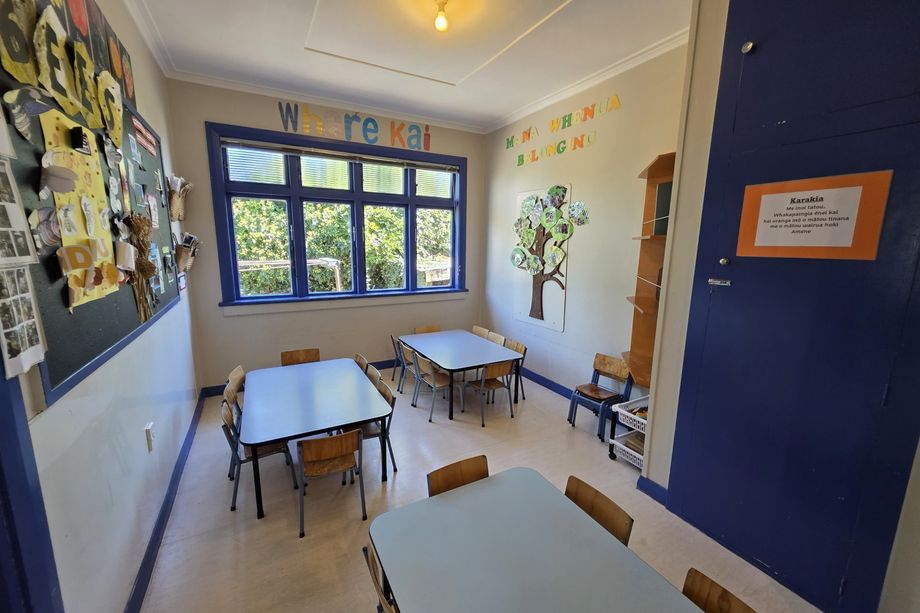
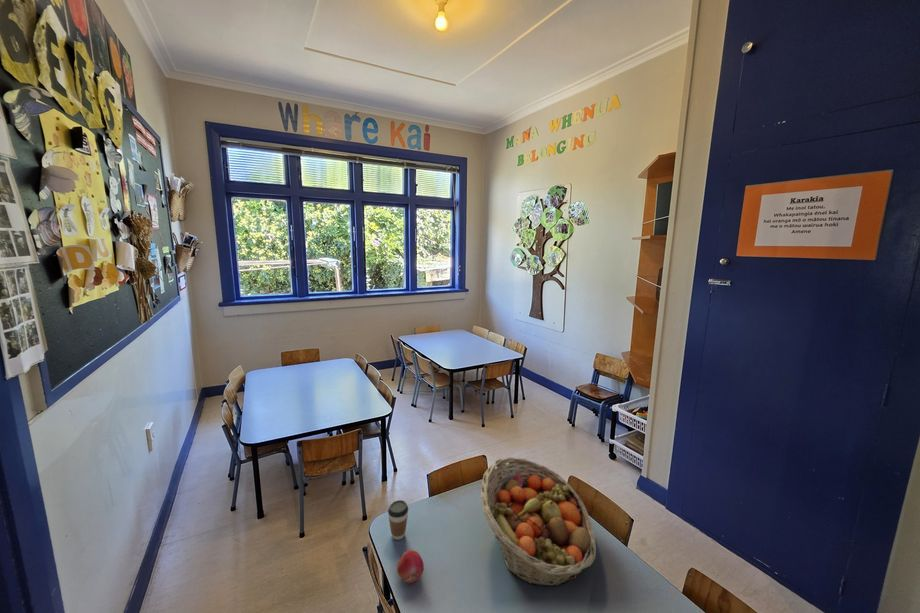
+ fruit basket (536, 515)
+ apple (410, 566)
+ coffee cup (398, 520)
